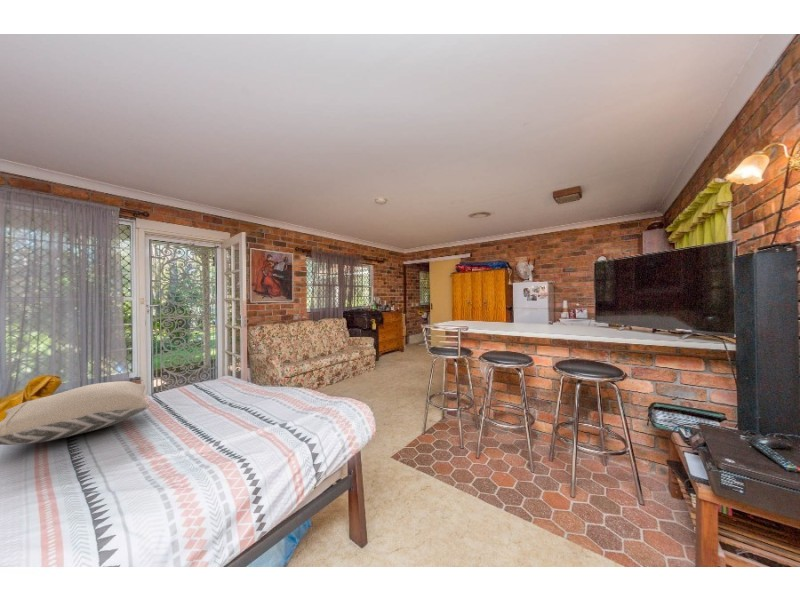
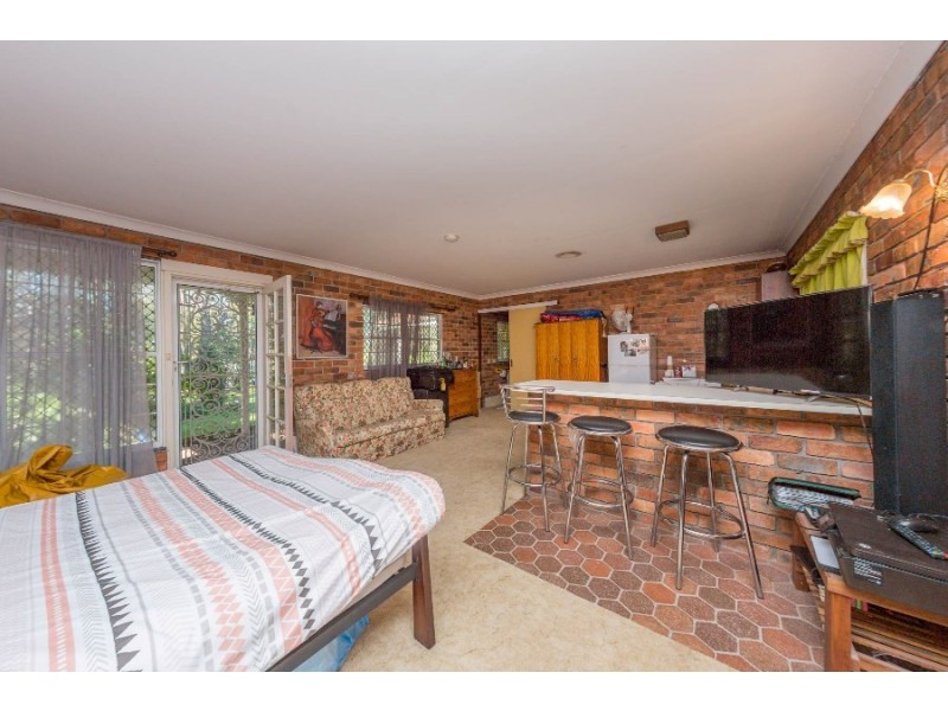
- pillow (79, 409)
